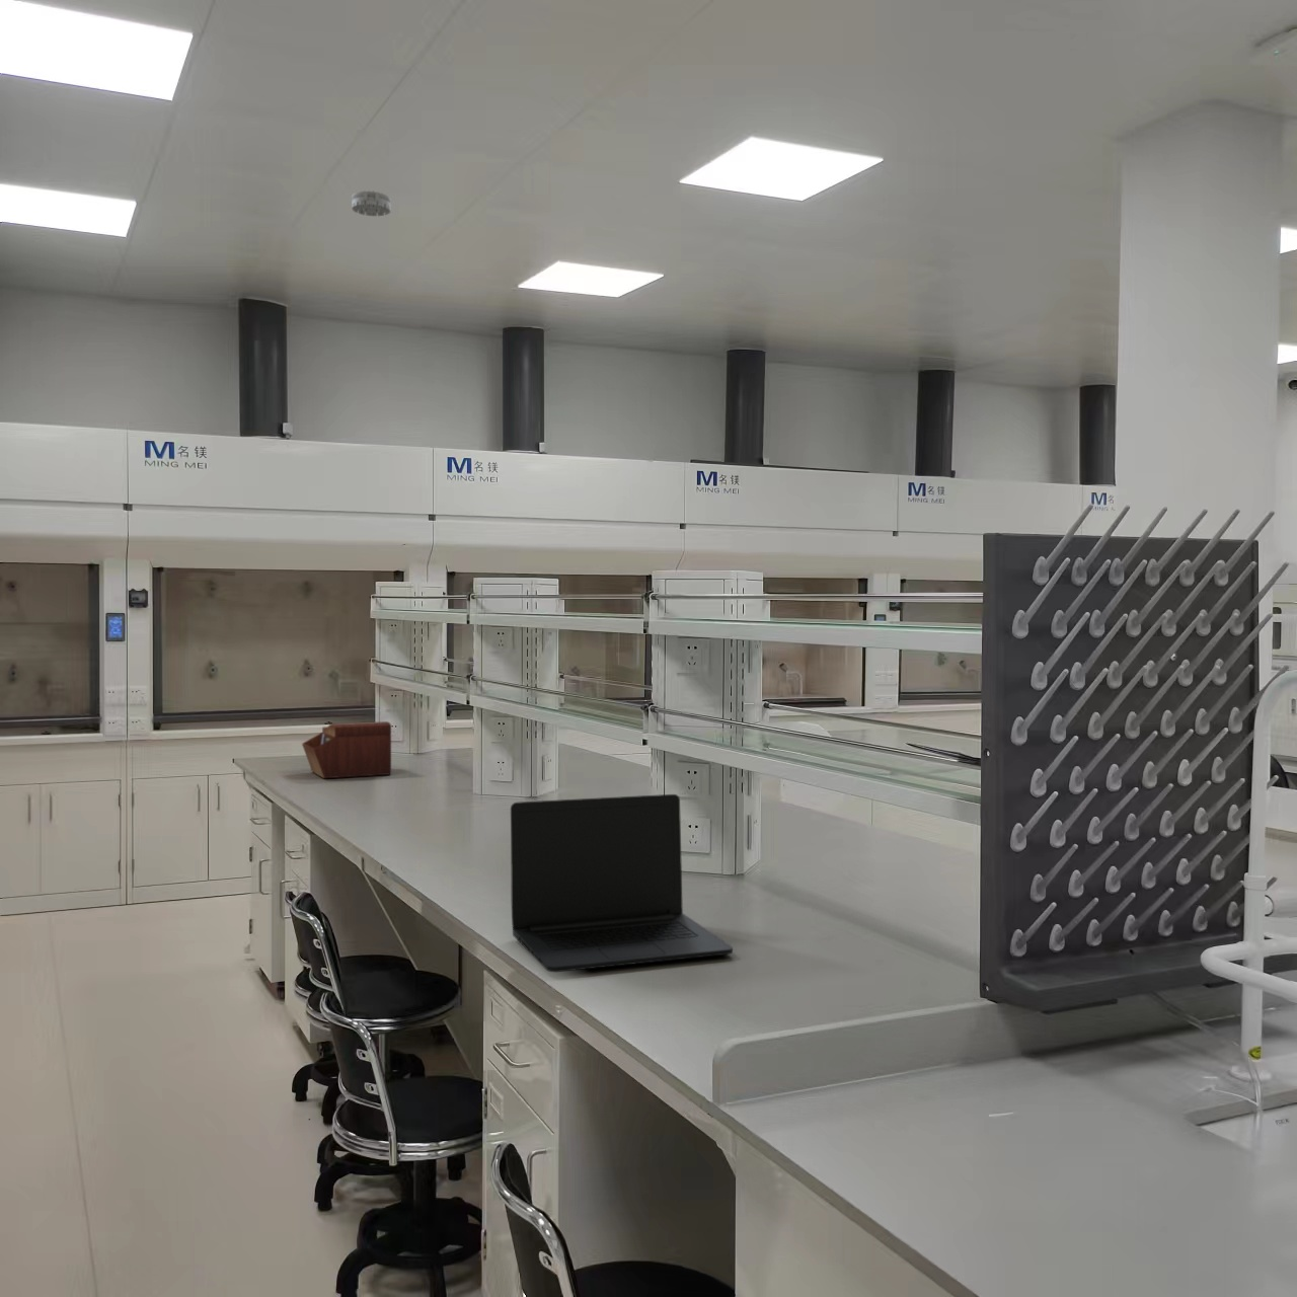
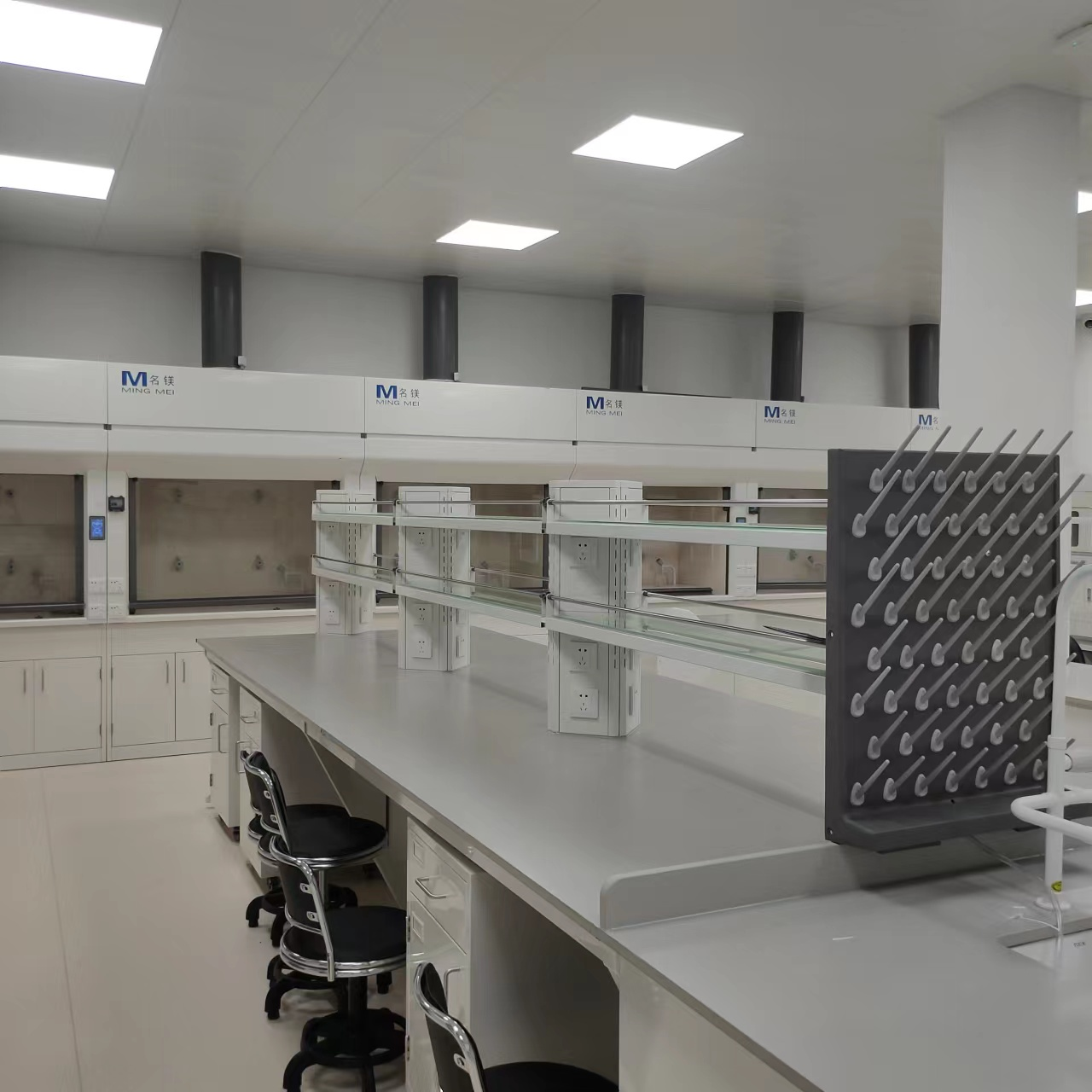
- smoke detector (371, 203)
- laptop (618, 877)
- sewing box (346, 747)
